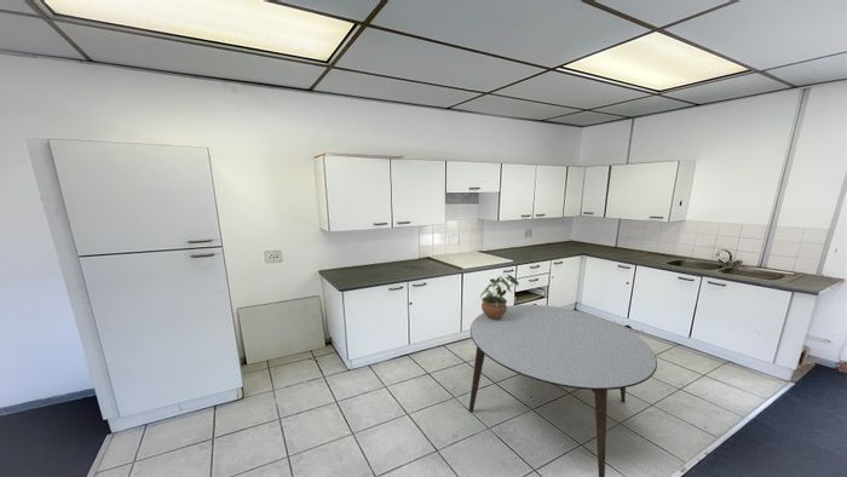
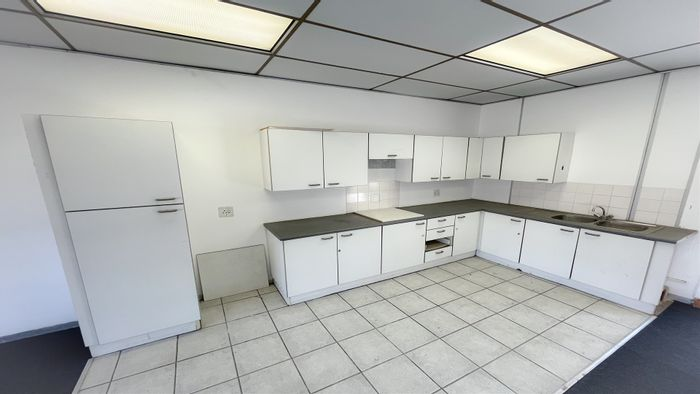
- dining table (551, 370)
- potted plant (500, 295)
